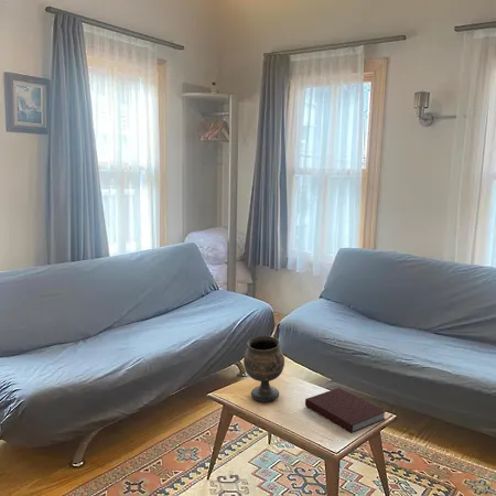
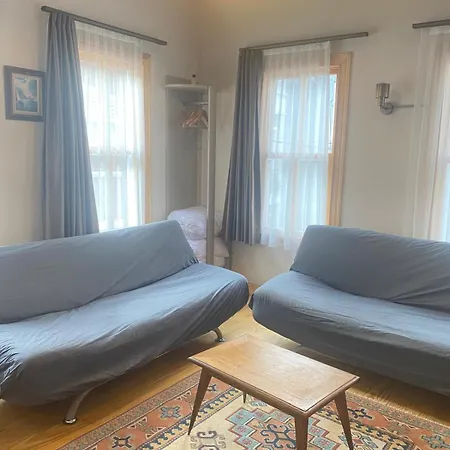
- notebook (344, 408)
- goblet (263, 369)
